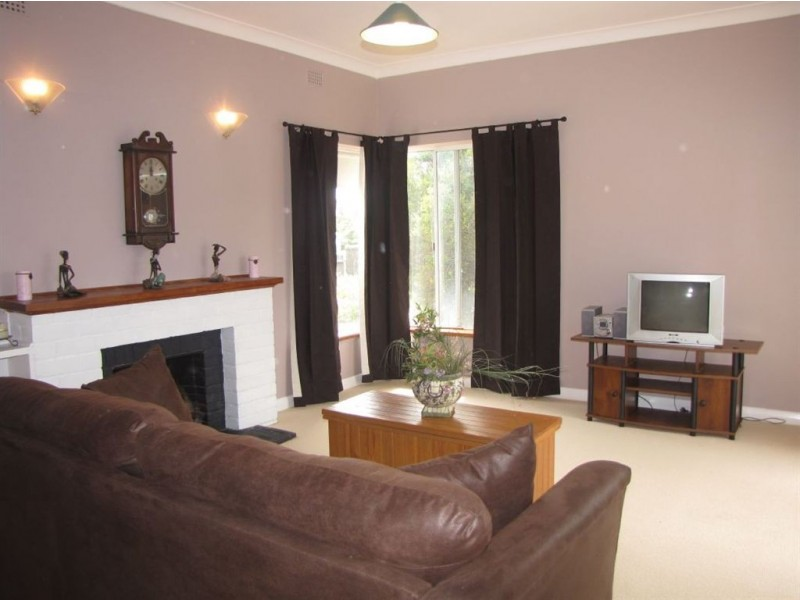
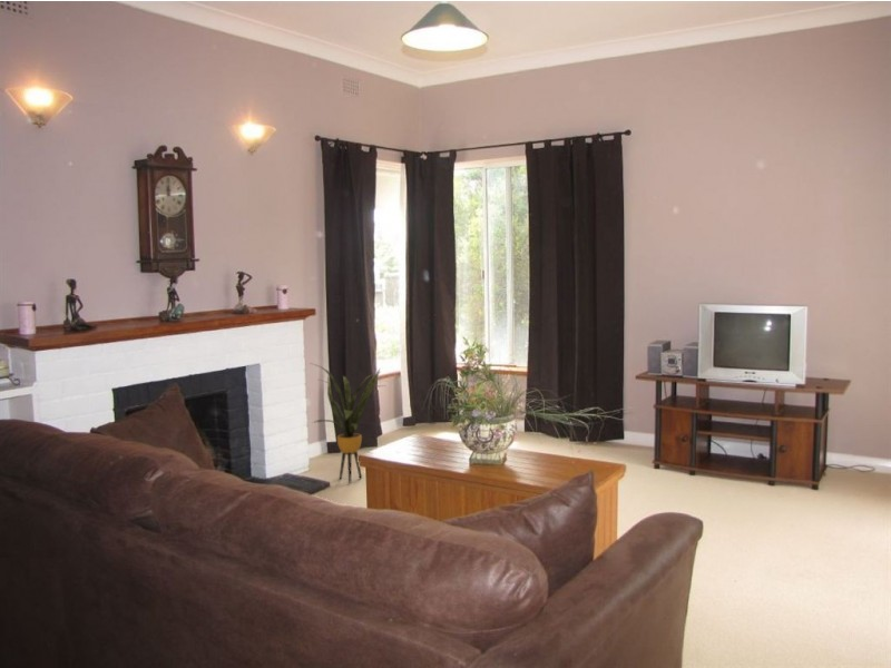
+ house plant (347, 421)
